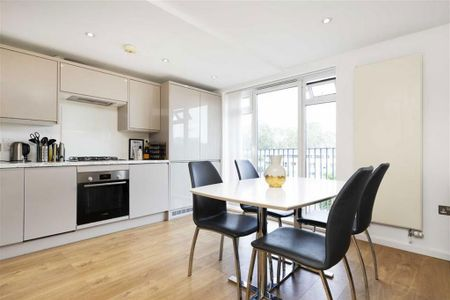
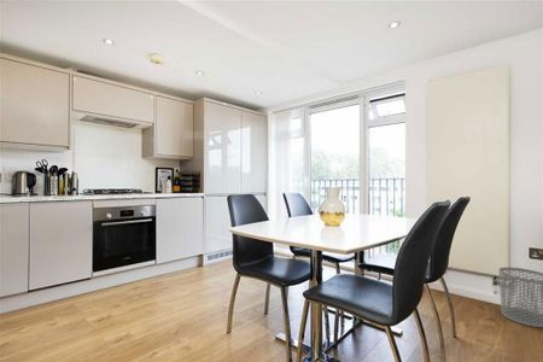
+ waste bin (524, 296)
